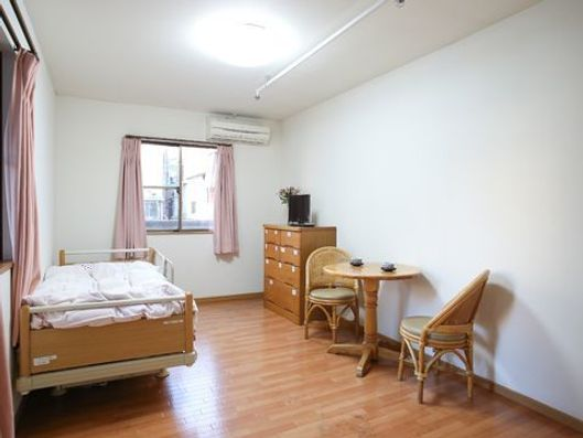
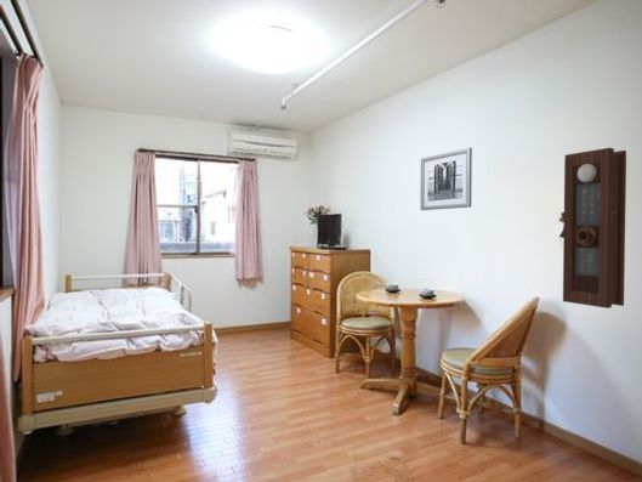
+ wall art (444, 181)
+ pendulum clock (585, 228)
